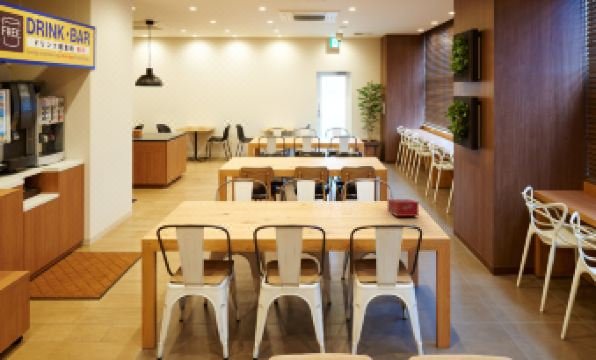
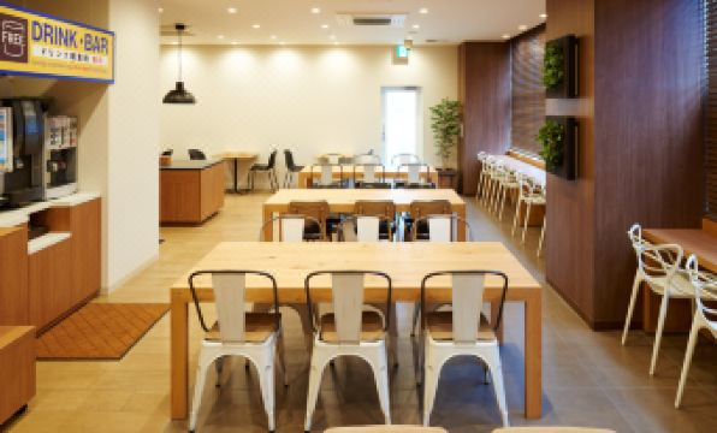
- tissue box (402, 207)
